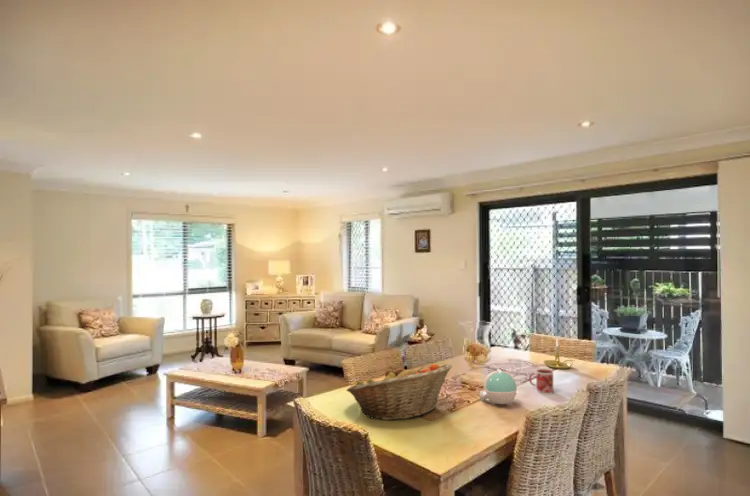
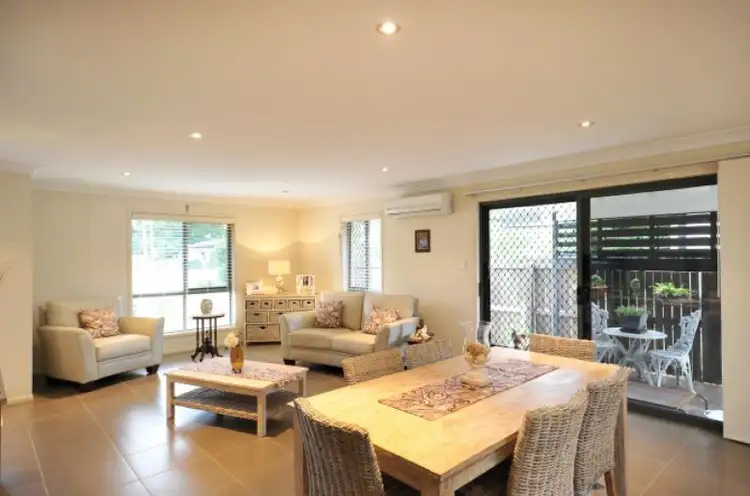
- teapot (498, 384)
- mug (541, 380)
- fruit basket (401, 386)
- candle holder (559, 353)
